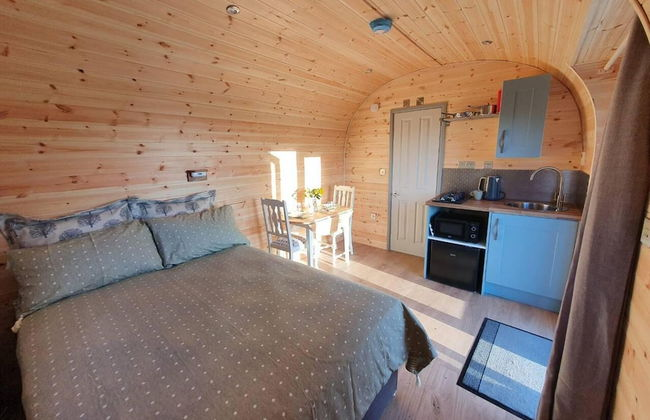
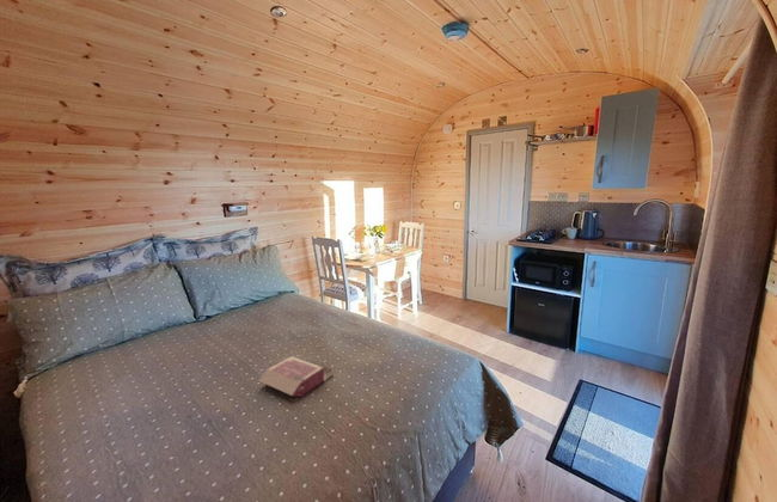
+ book (296, 374)
